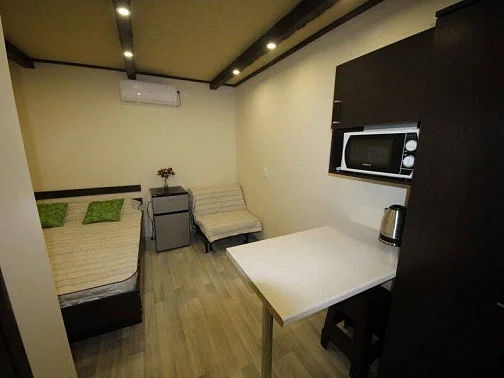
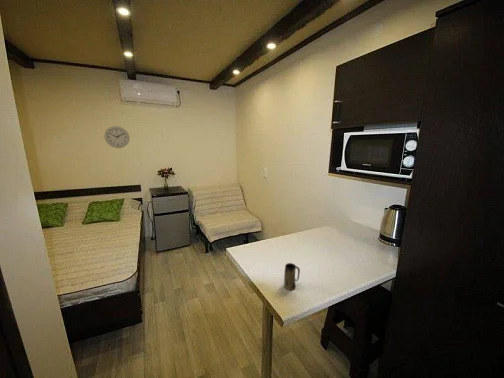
+ wall clock (117, 137)
+ mug (291, 276)
